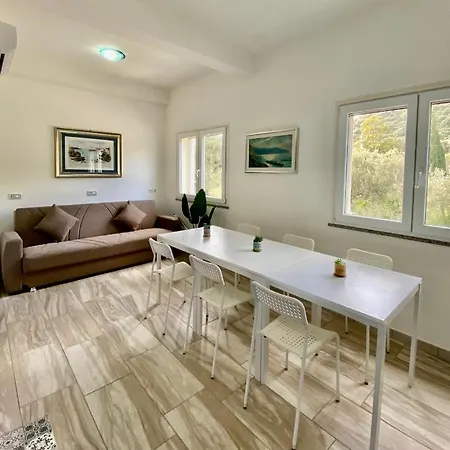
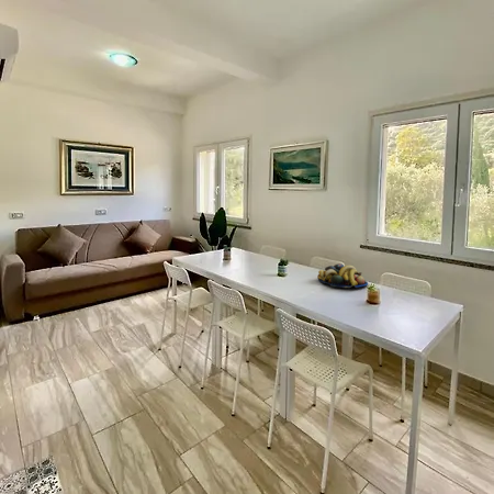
+ fruit bowl (343, 273)
